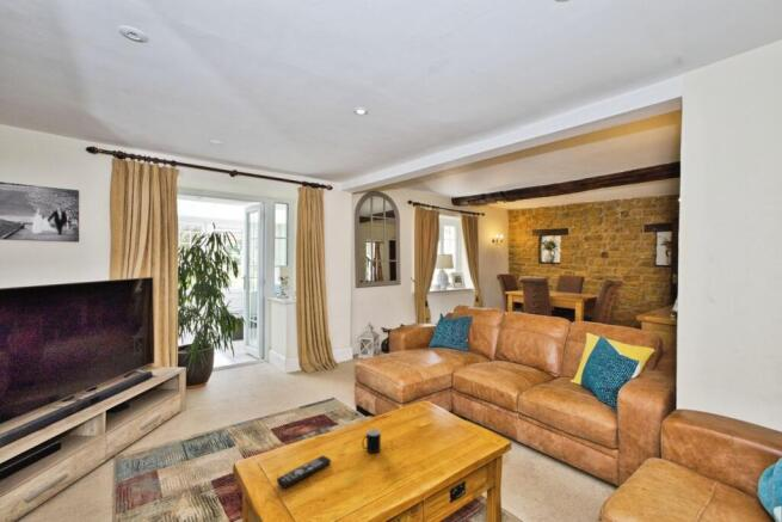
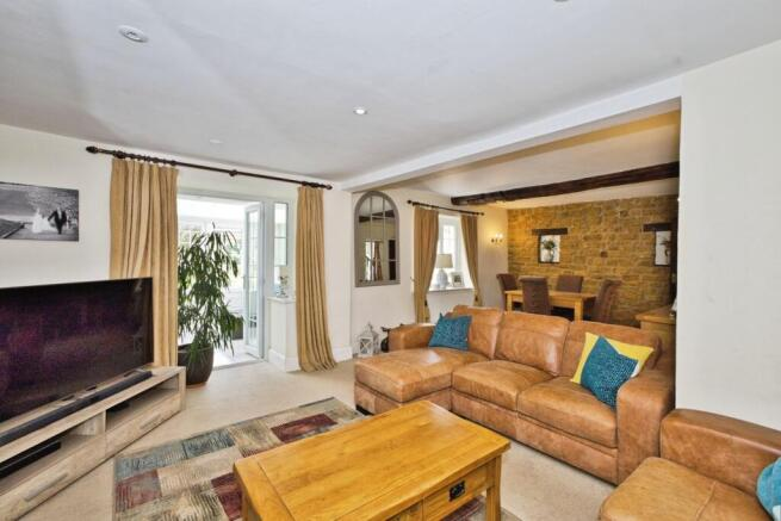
- cup (370, 441)
- remote control (304, 471)
